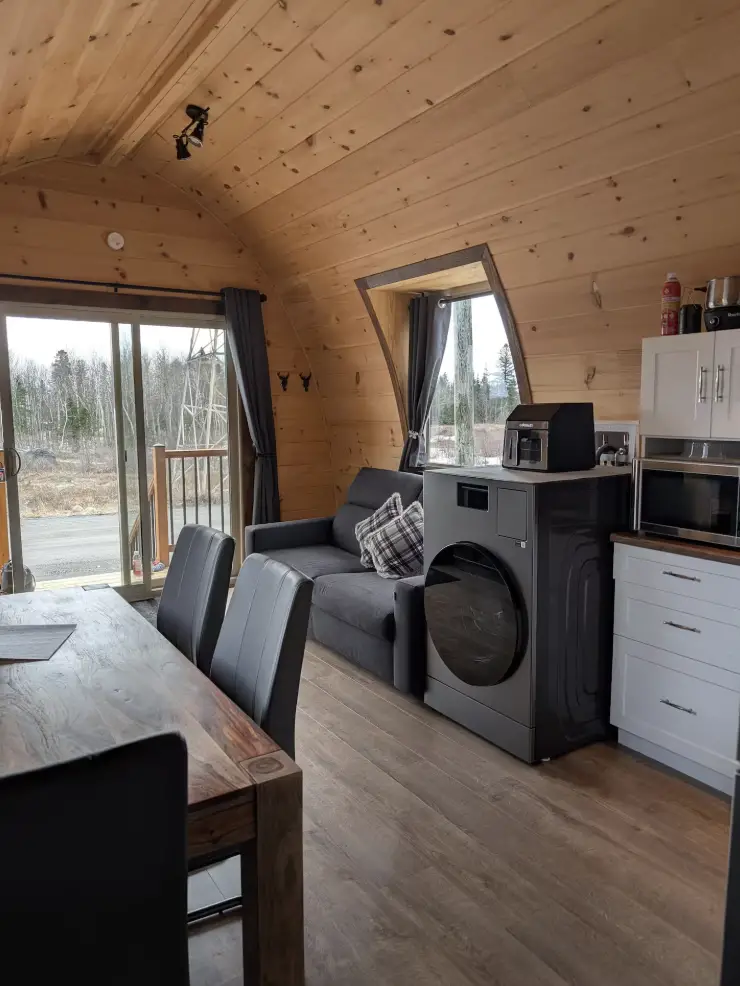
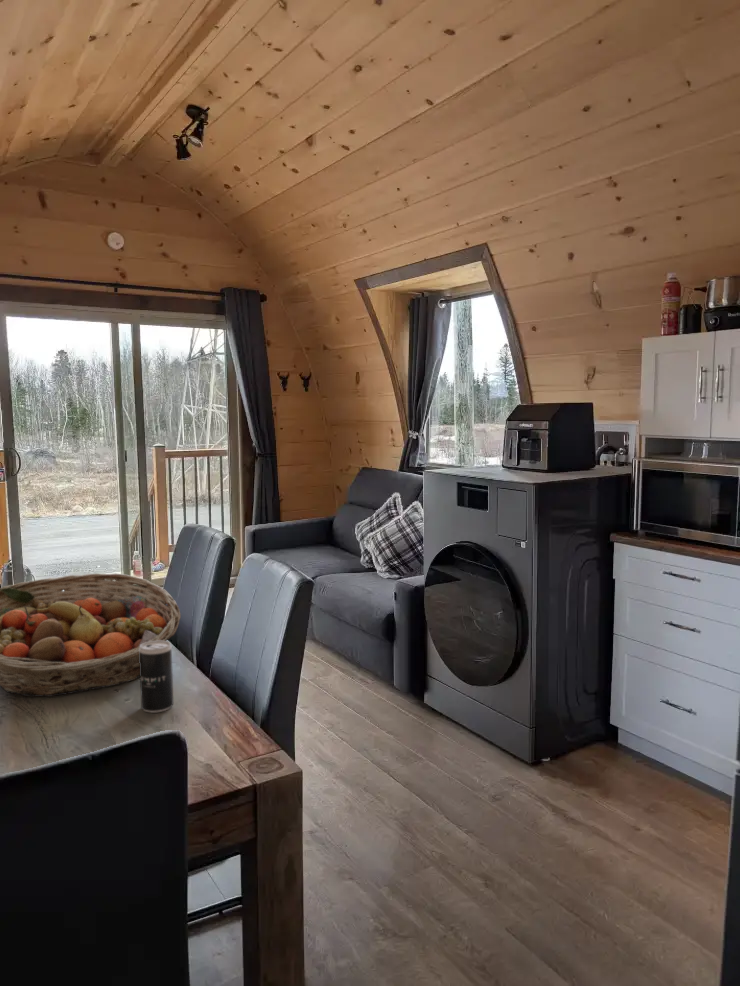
+ beverage can (156, 676)
+ fruit basket (75, 630)
